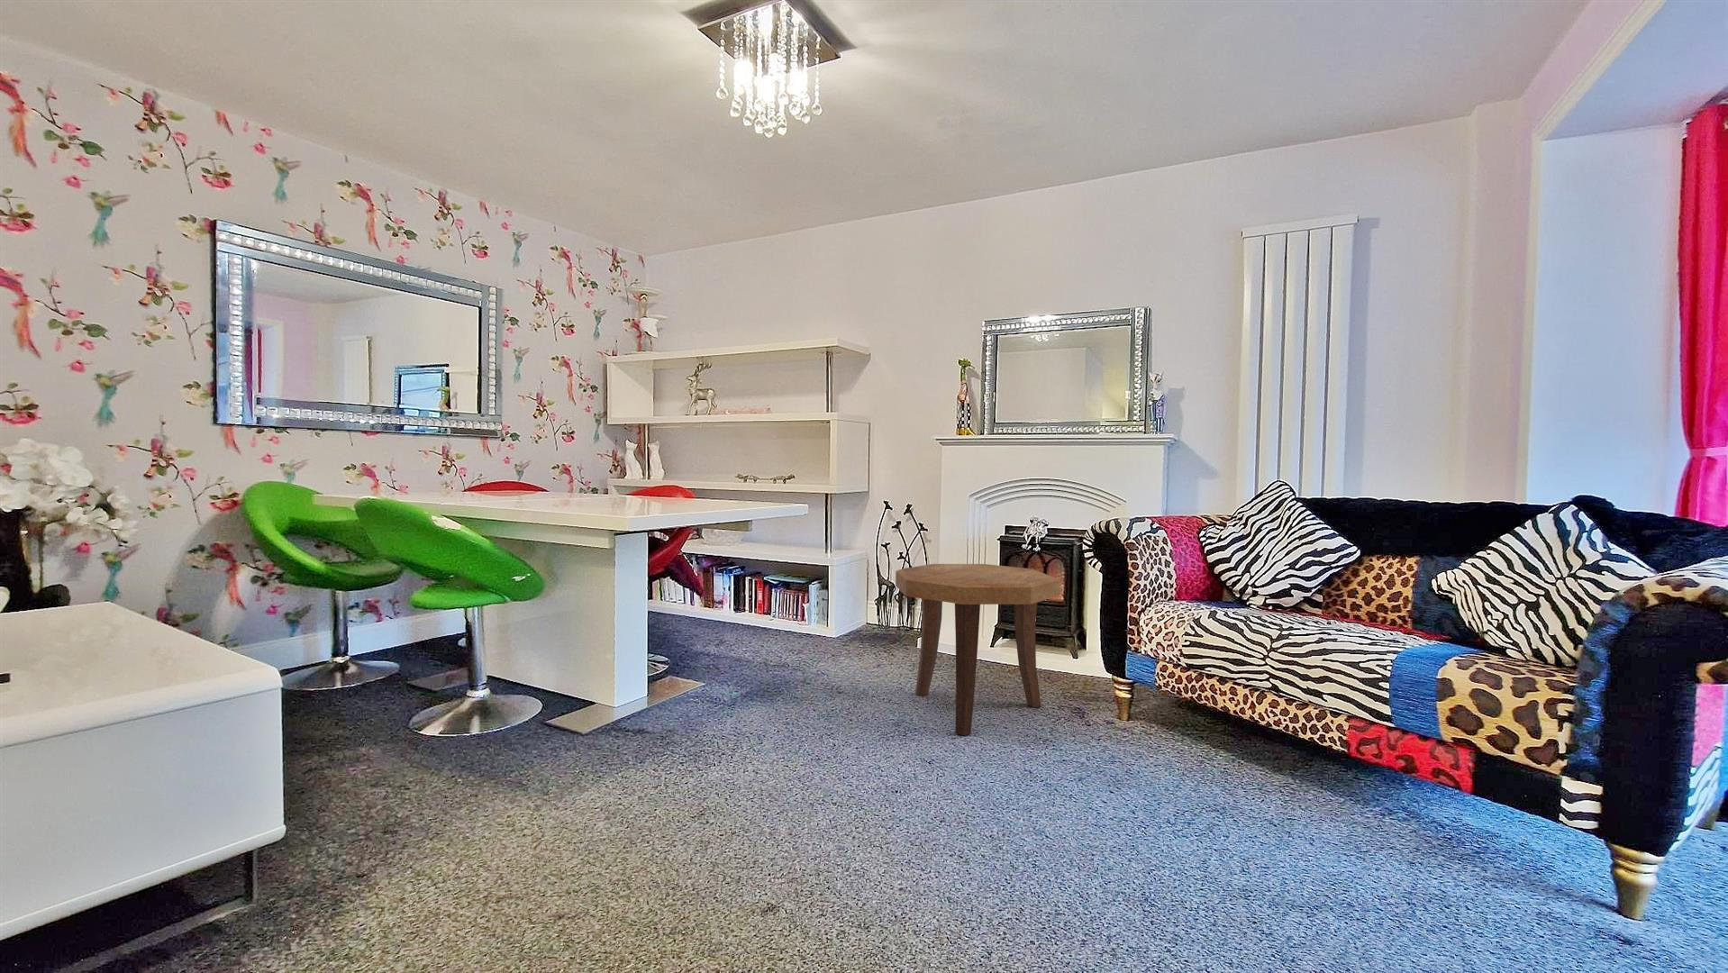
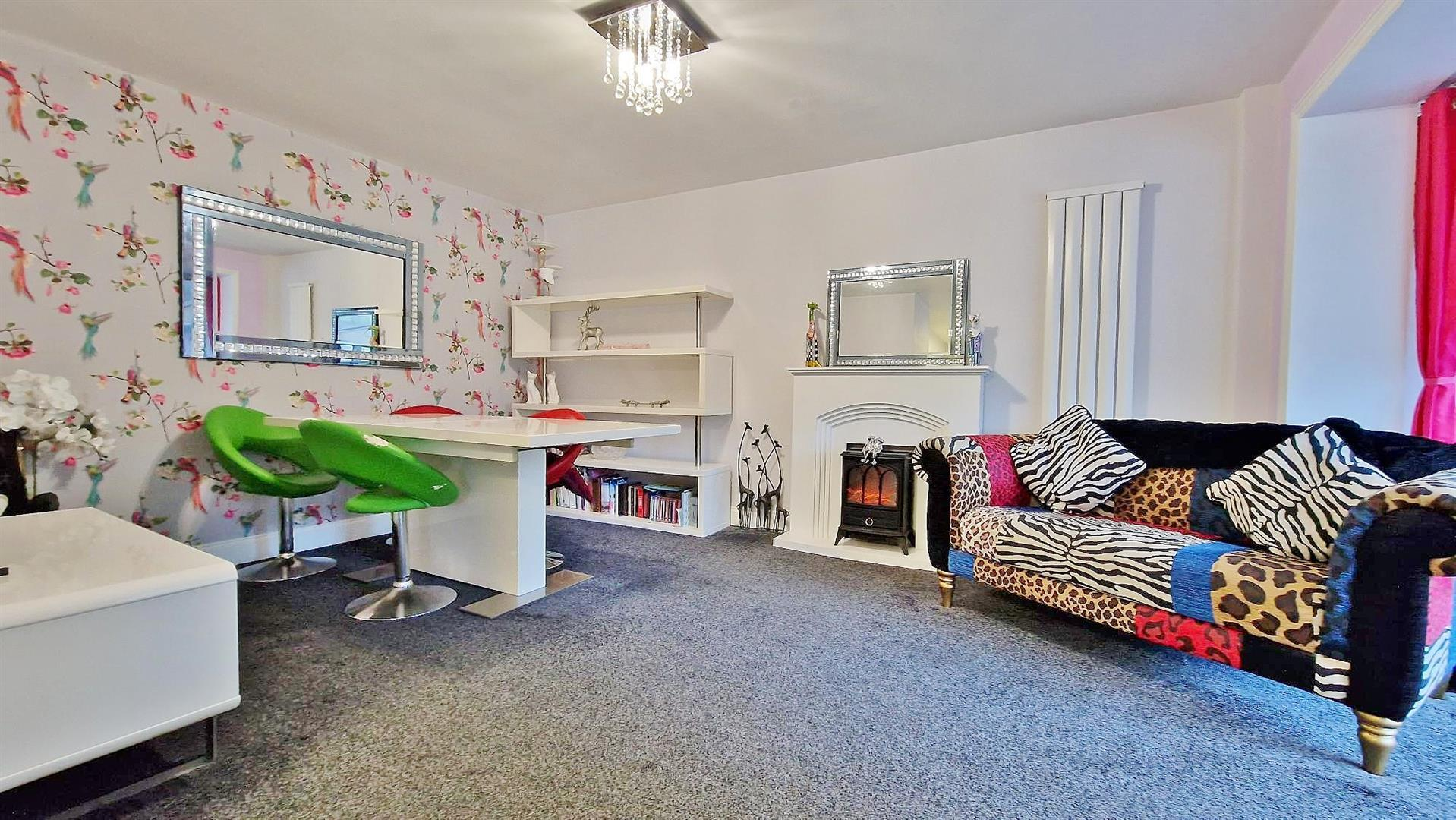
- side table (973, 641)
